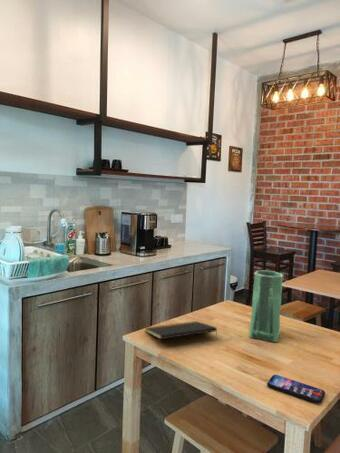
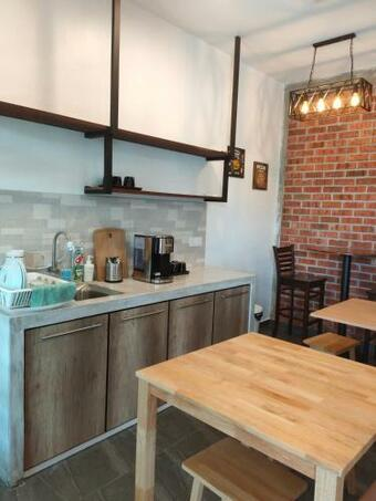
- smartphone (295, 388)
- vase (266, 304)
- notepad (179, 329)
